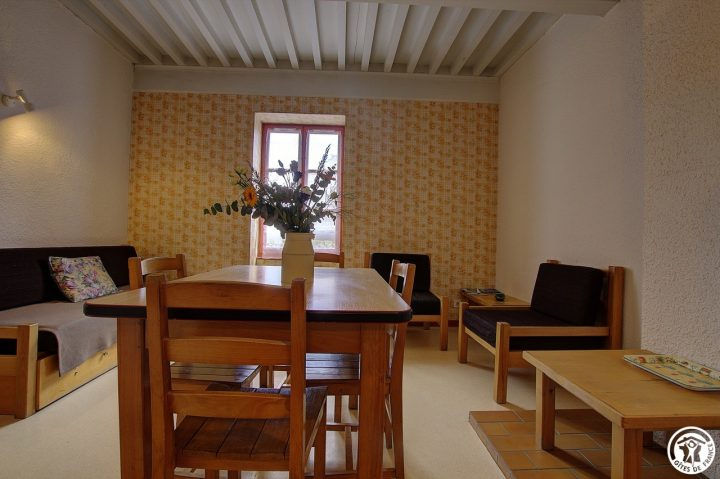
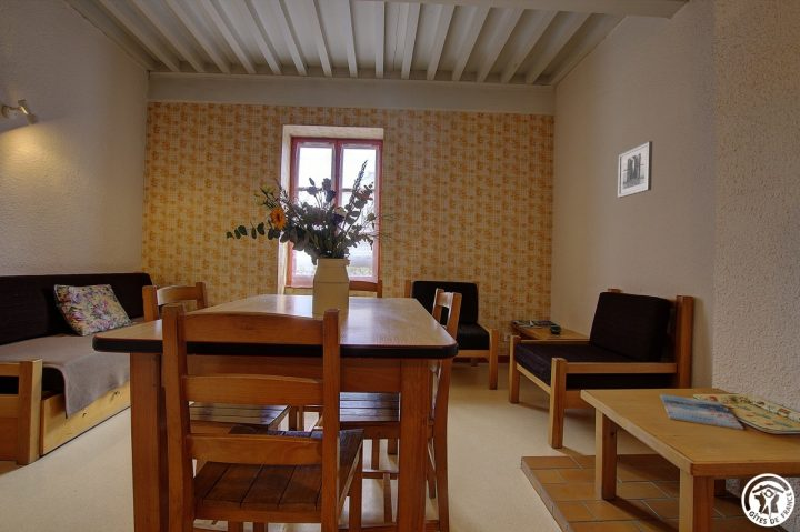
+ magazine (697, 410)
+ wall art (633, 171)
